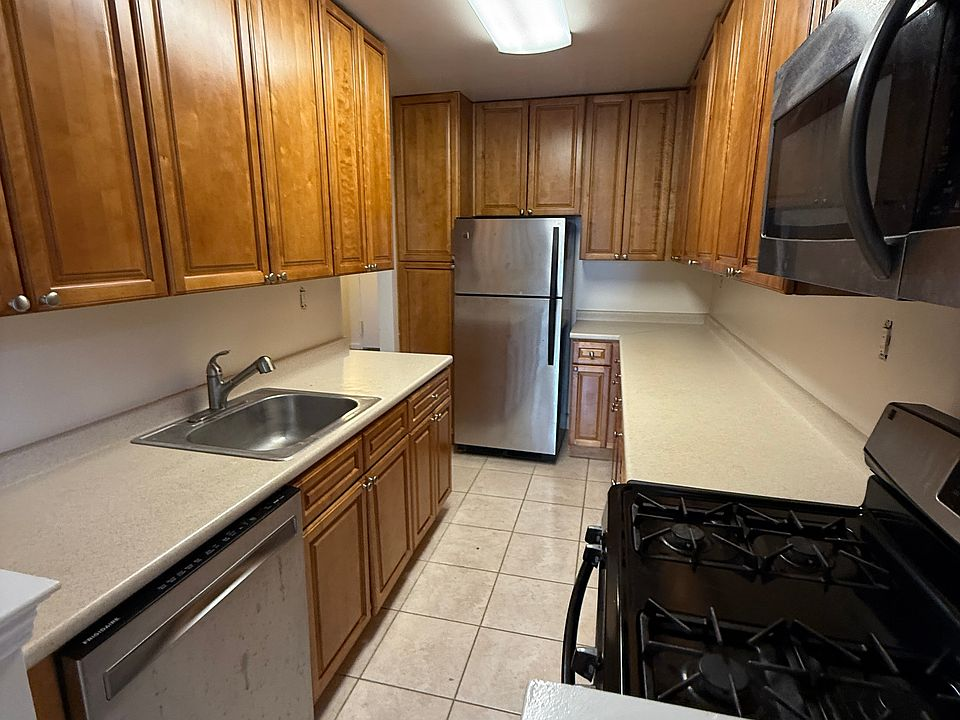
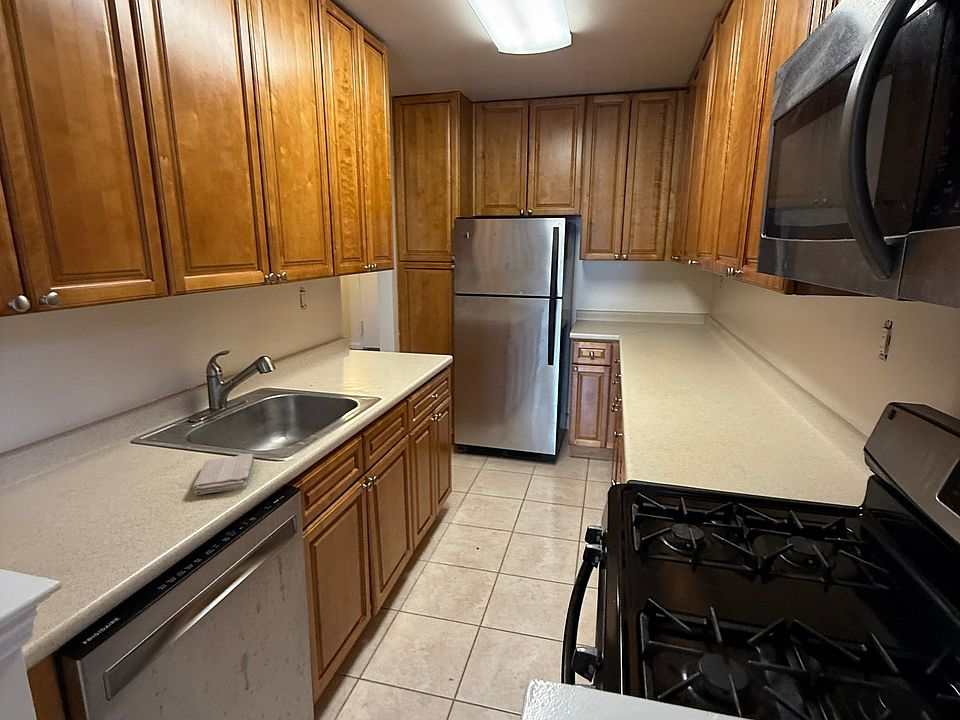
+ washcloth (225, 472)
